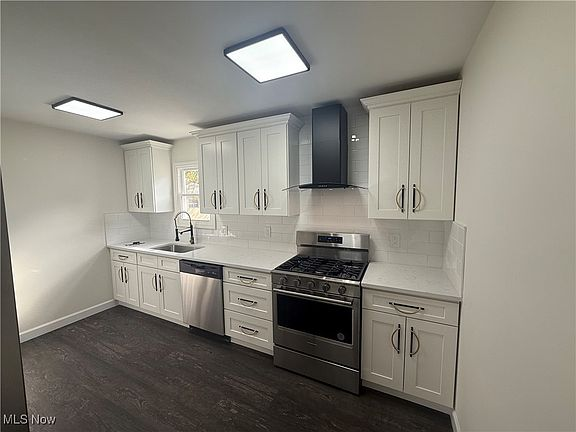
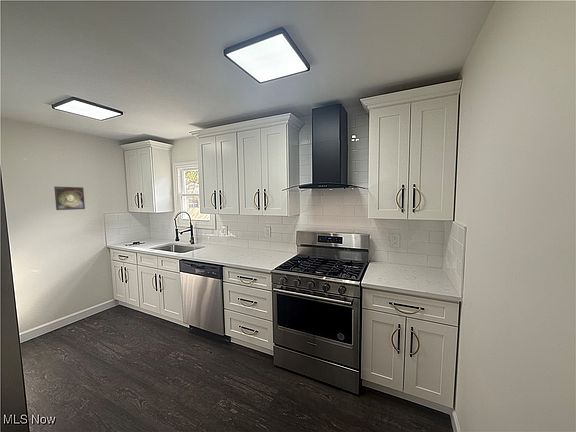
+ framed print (70, 198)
